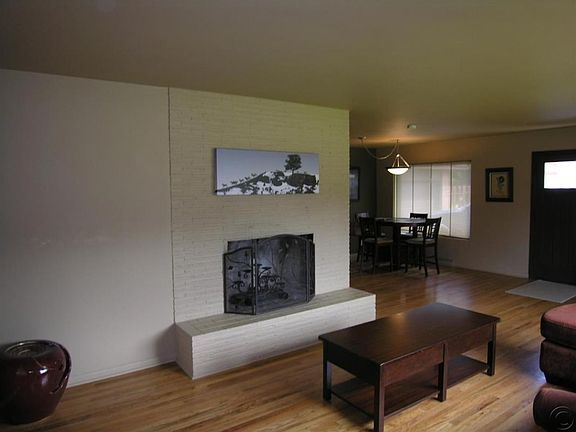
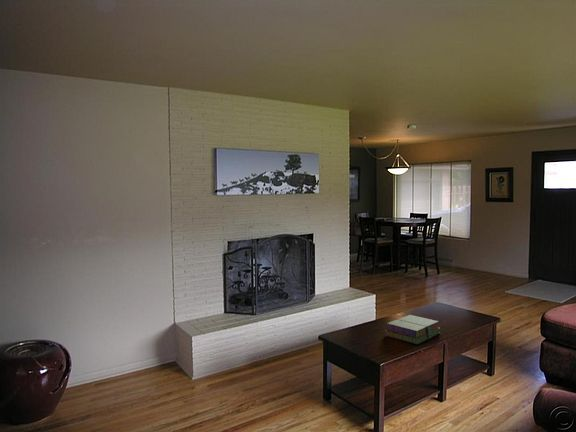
+ stack of books (412, 328)
